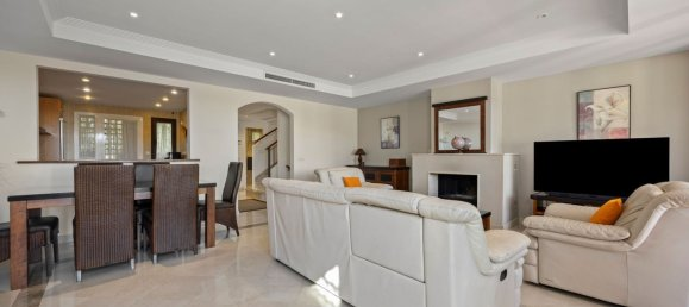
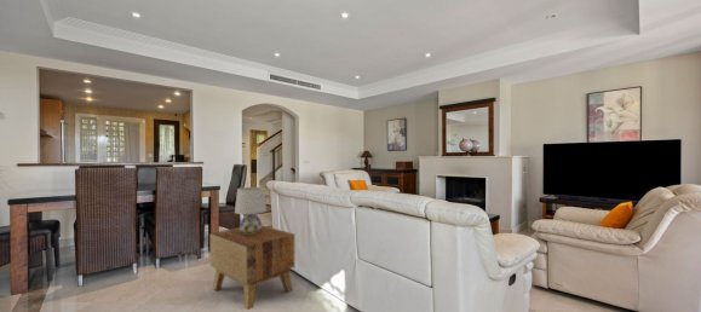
+ side table (253, 261)
+ table lamp (251, 209)
